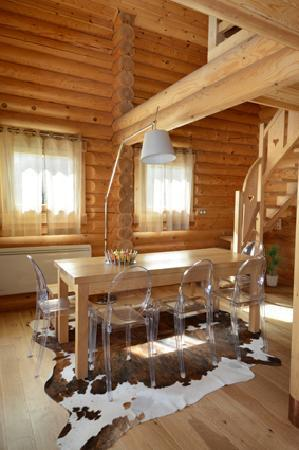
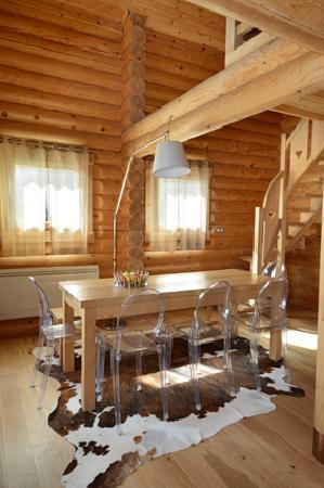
- potted plant (273, 264)
